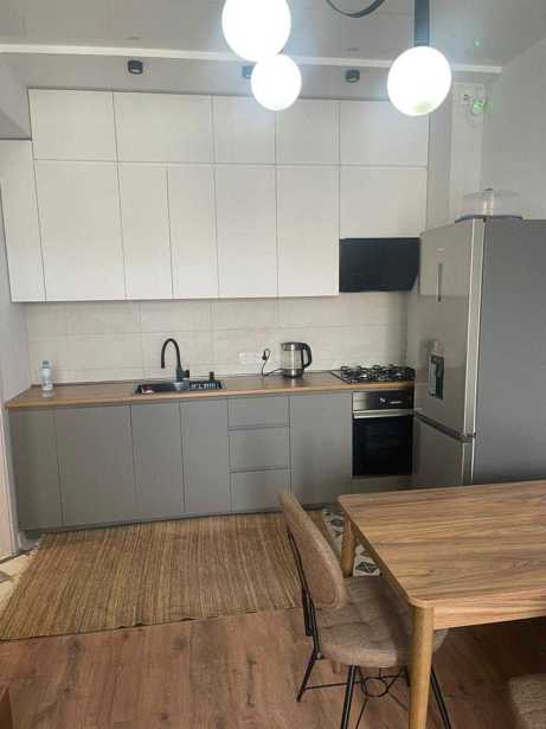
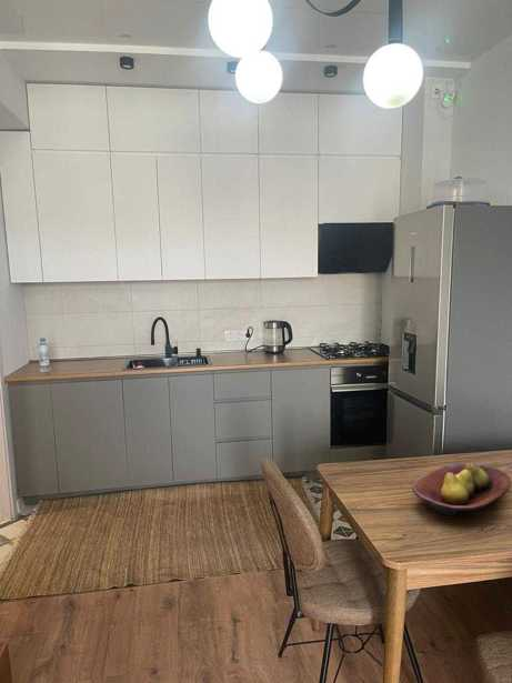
+ fruit bowl (462, 484)
